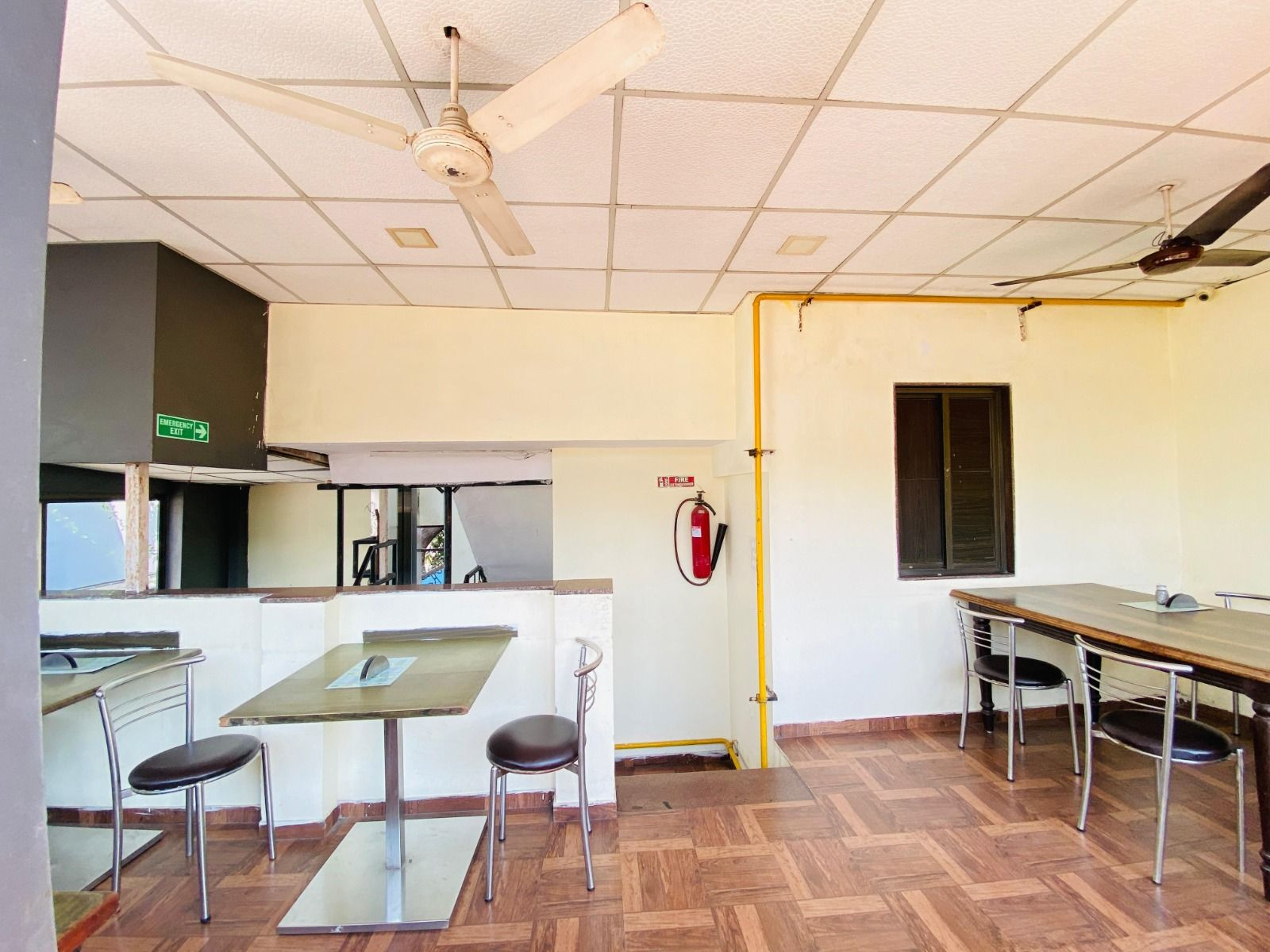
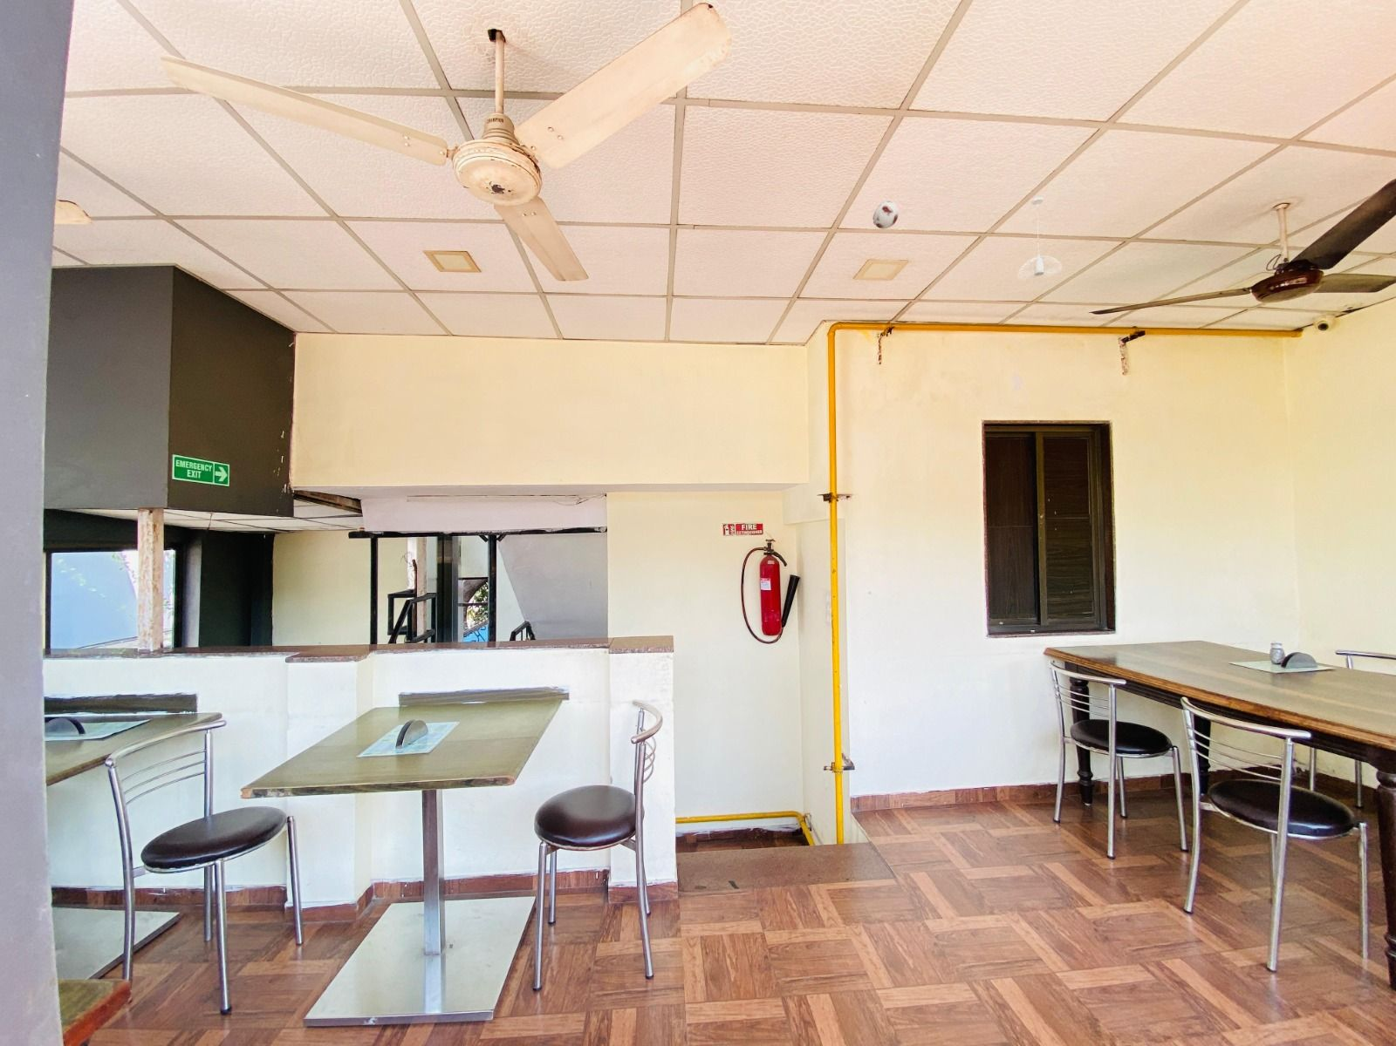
+ pendant light (1038, 235)
+ smoke detector (885, 214)
